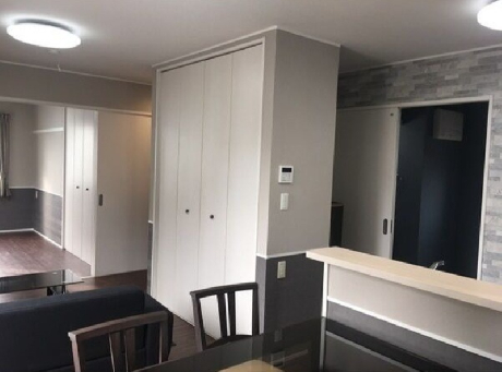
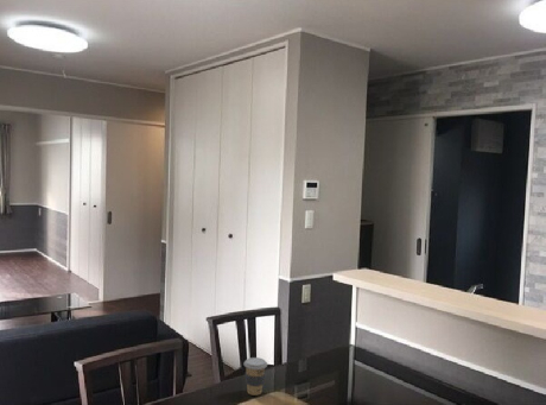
+ coffee cup (254, 376)
